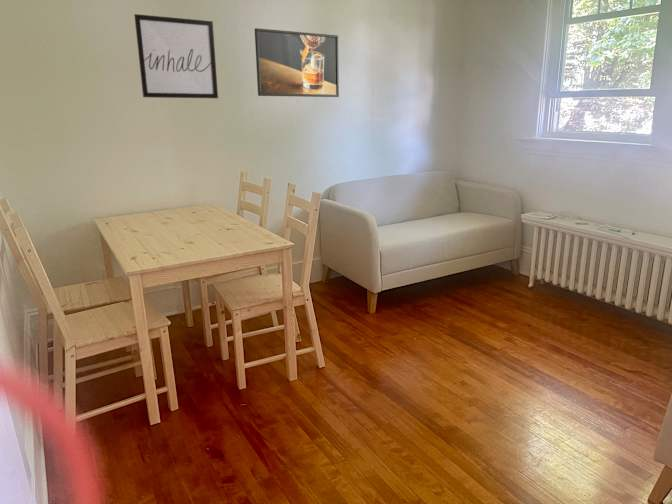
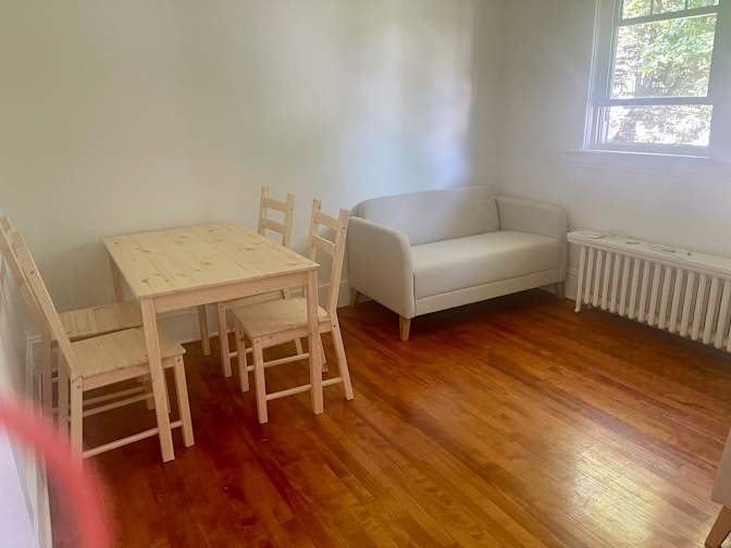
- wall art (178, 58)
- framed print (299, 64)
